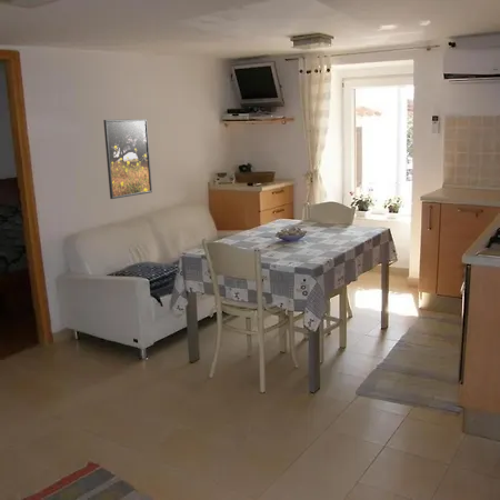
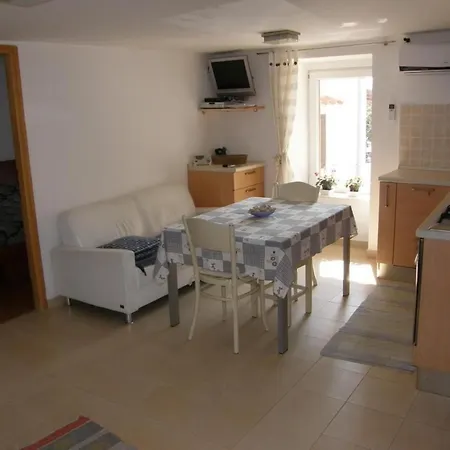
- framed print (129, 158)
